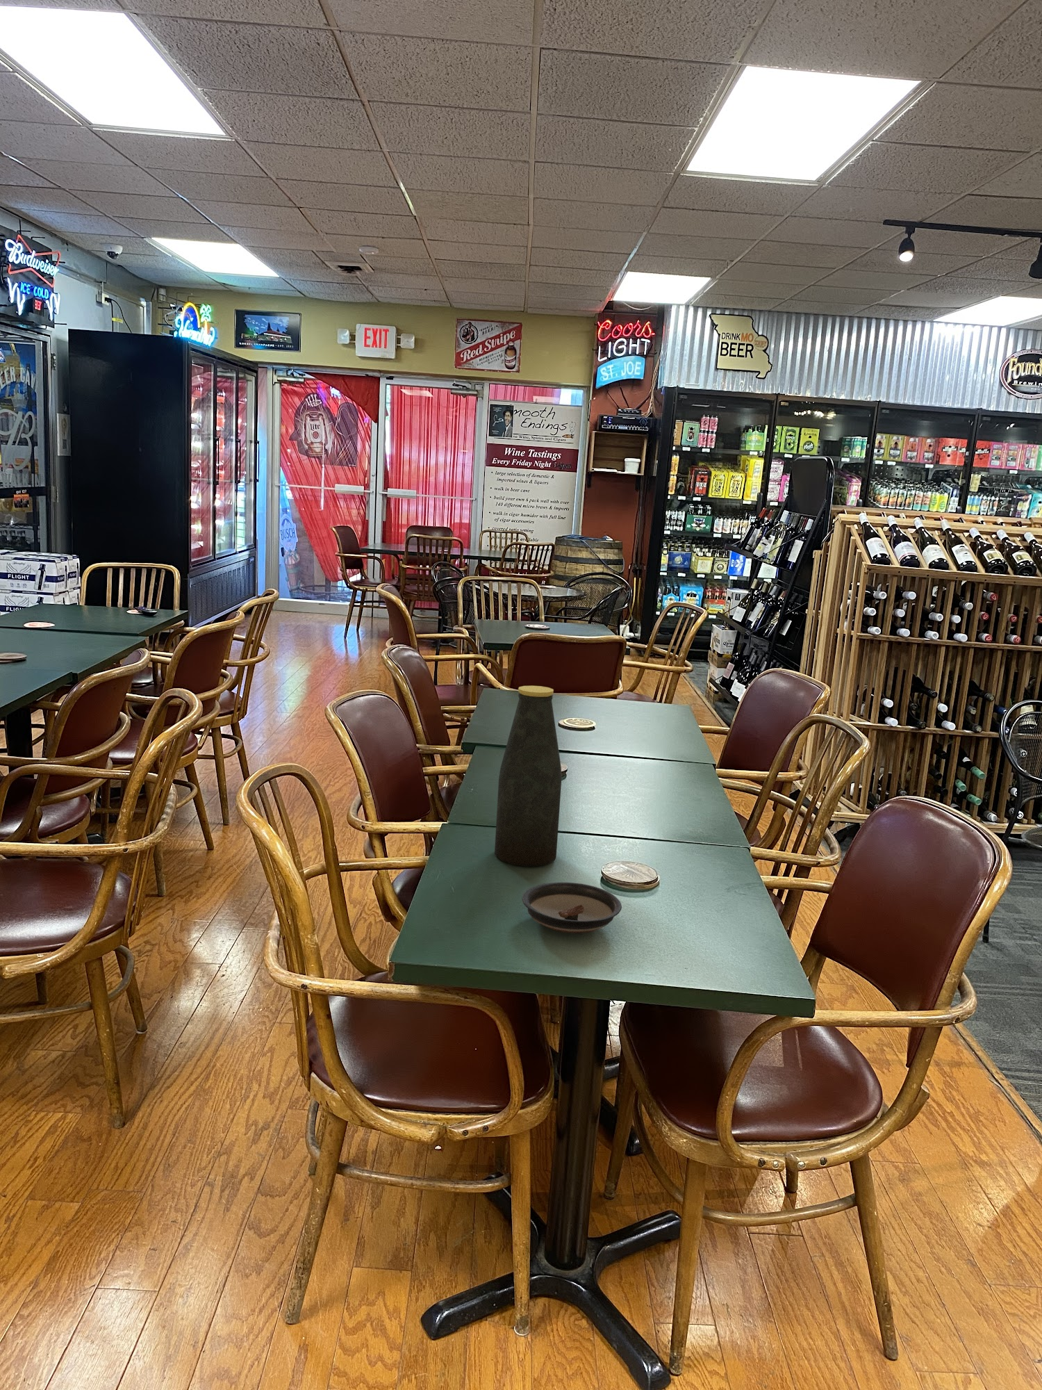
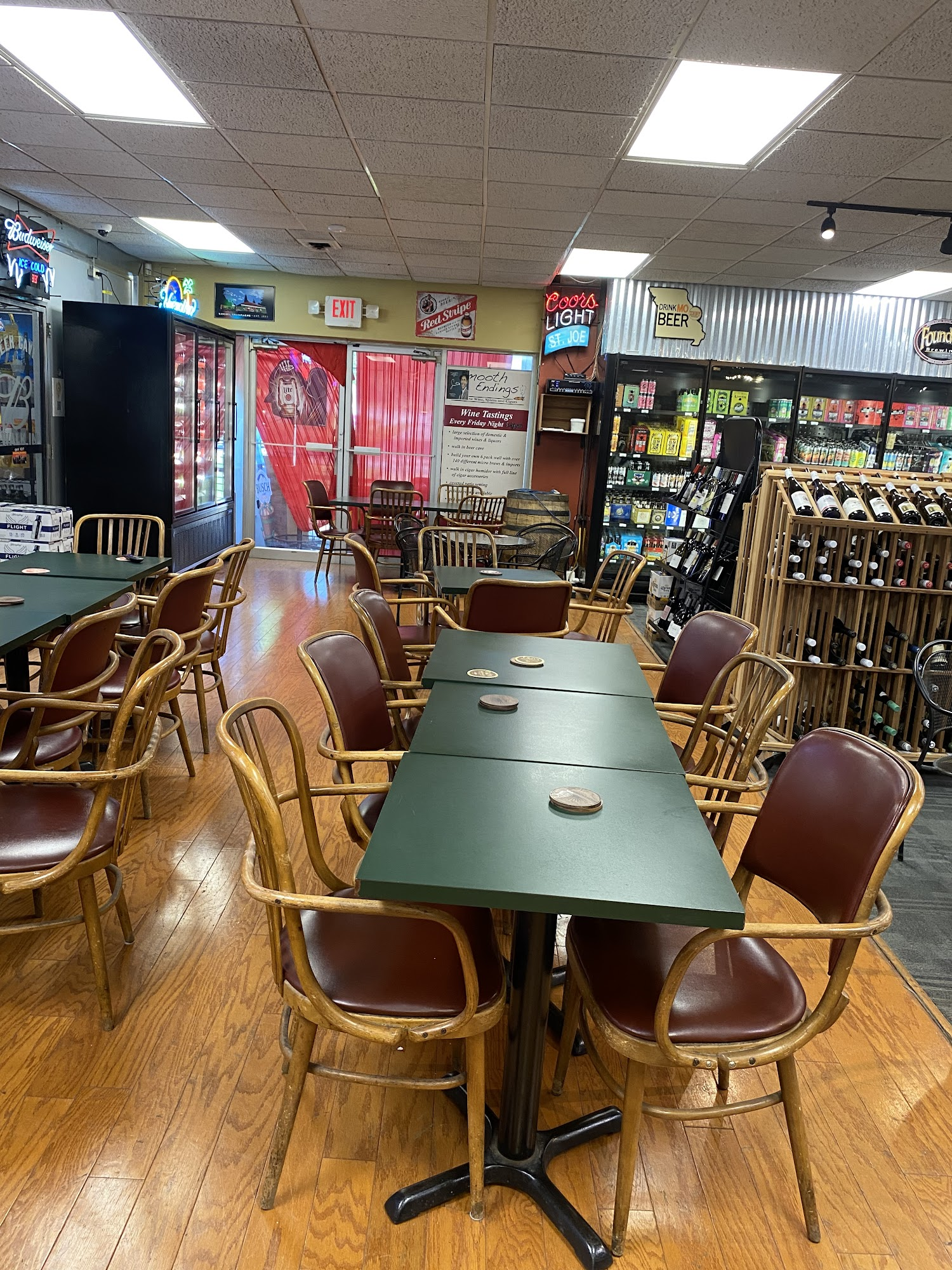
- bottle (530, 774)
- saucer (570, 911)
